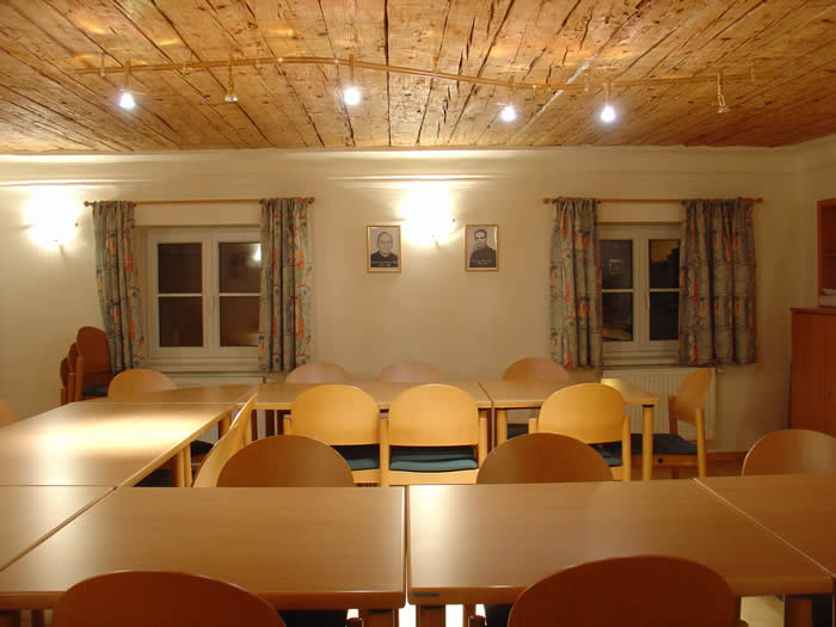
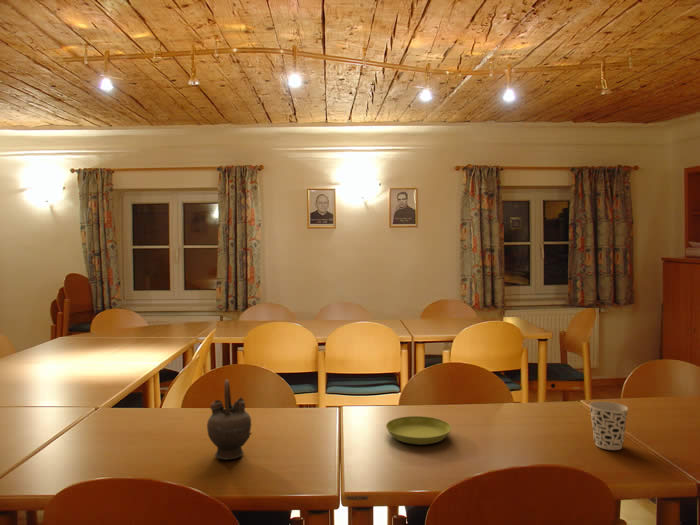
+ saucer (418, 430)
+ teapot (230, 416)
+ cup (608, 425)
